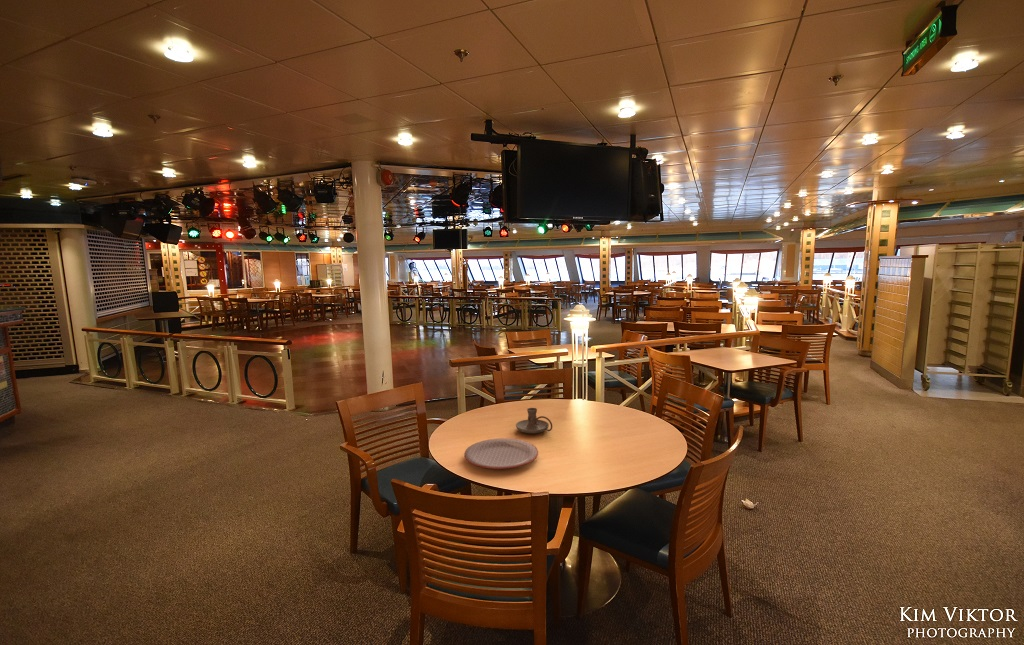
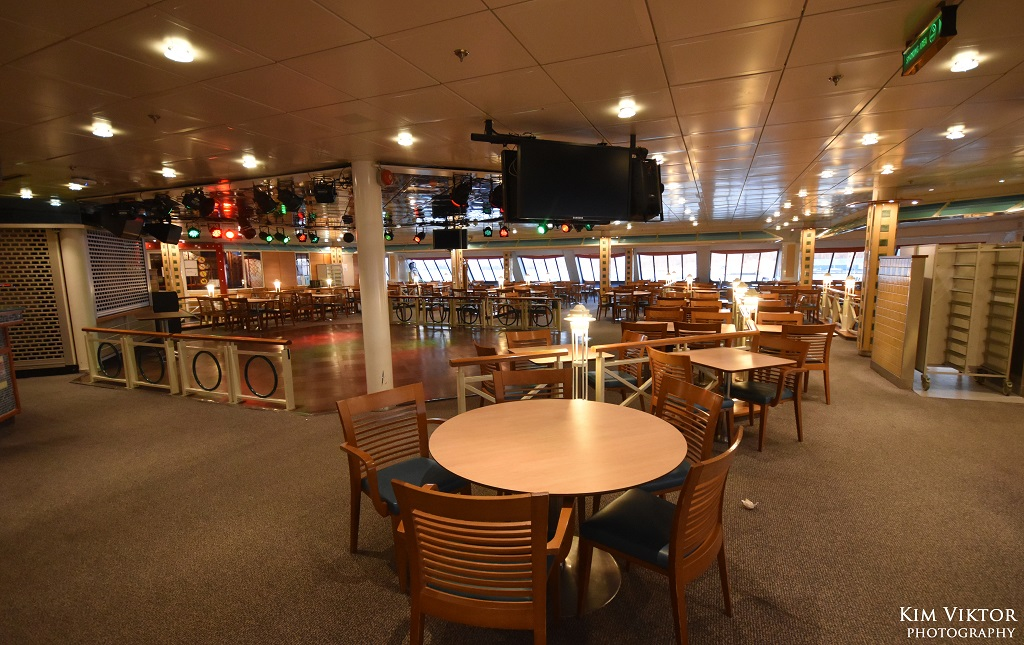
- plate (501, 454)
- candle holder (535, 420)
